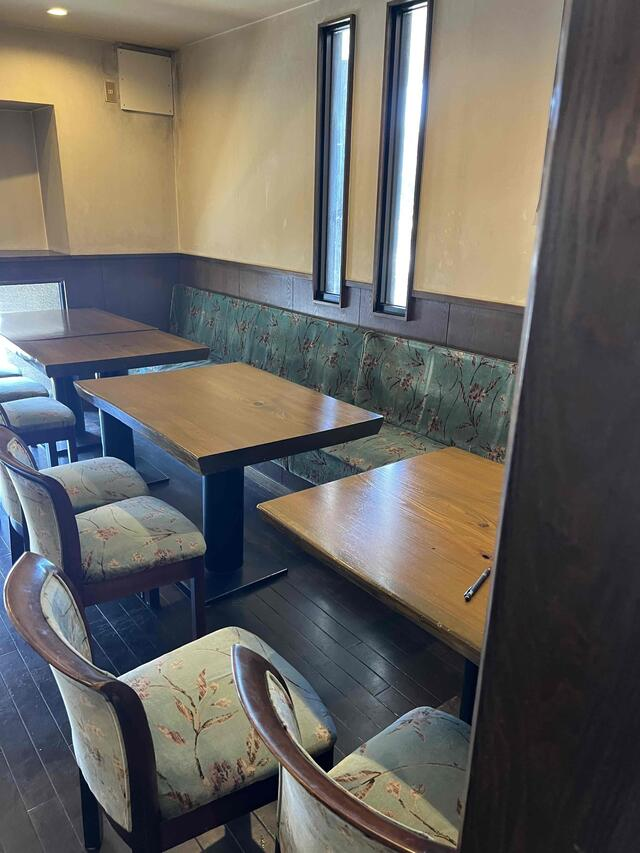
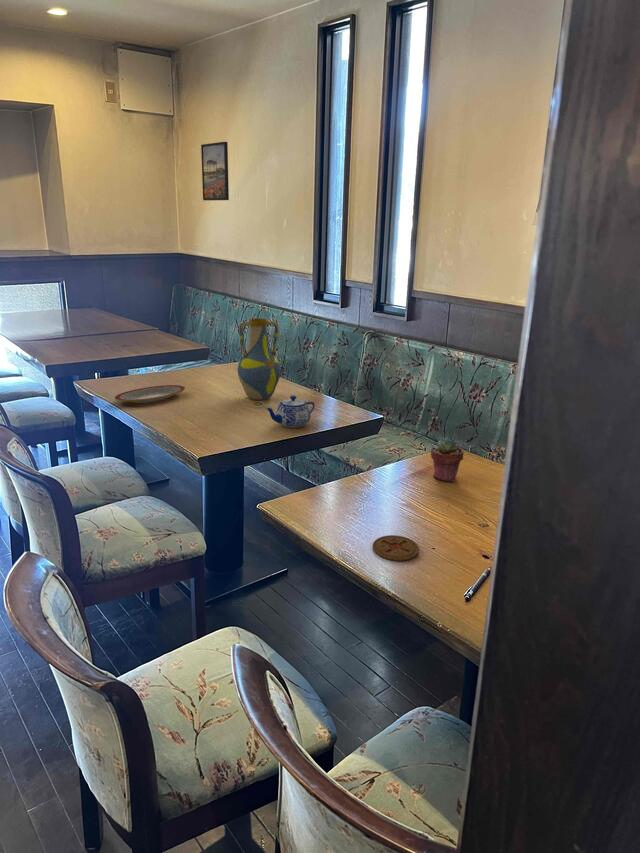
+ vase (259, 359)
+ plate (151, 395)
+ teapot (290, 410)
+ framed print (214, 172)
+ coaster (395, 547)
+ potted succulent (446, 457)
